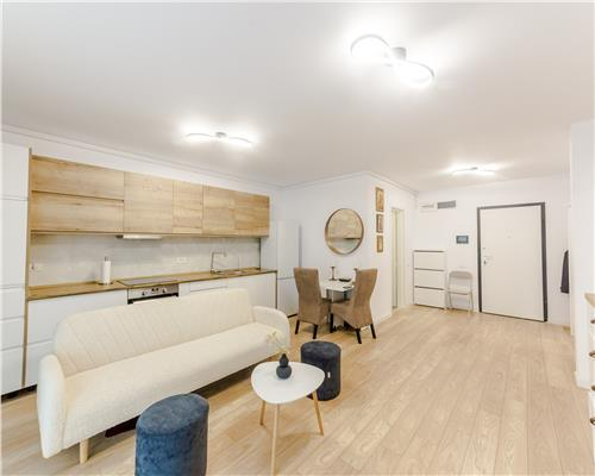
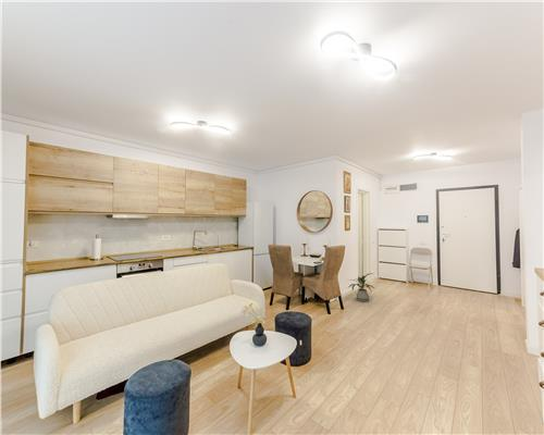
+ house plant (359, 285)
